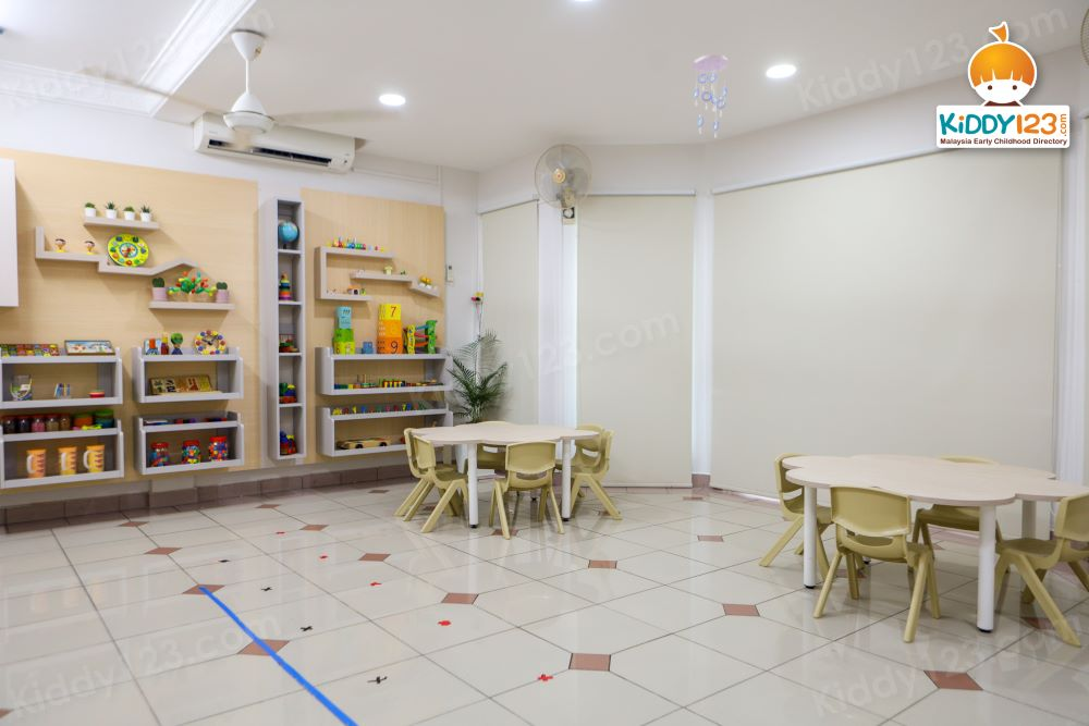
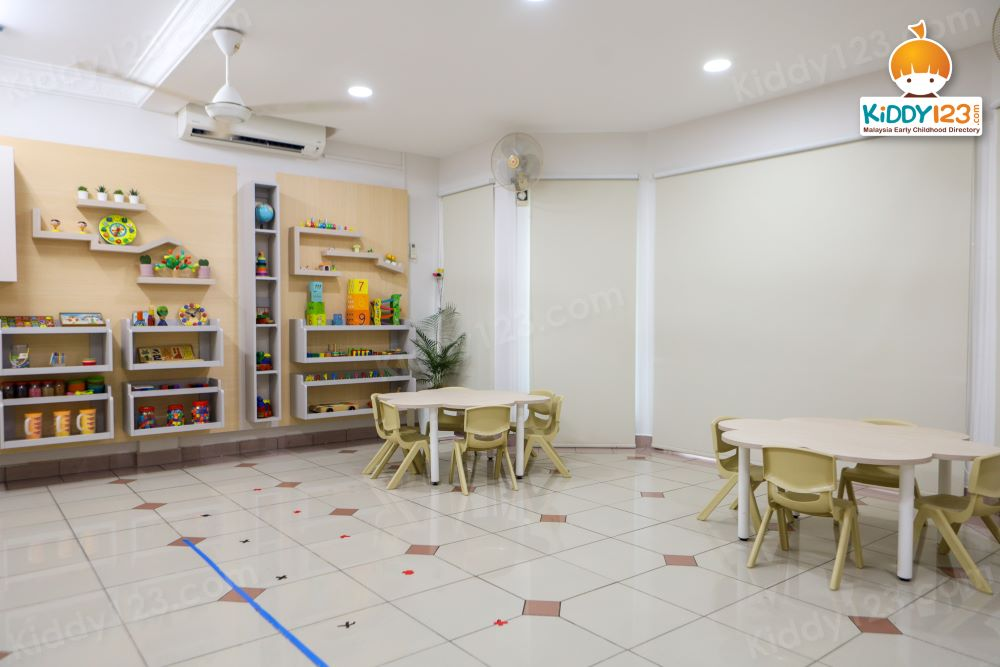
- ceiling mobile (710, 98)
